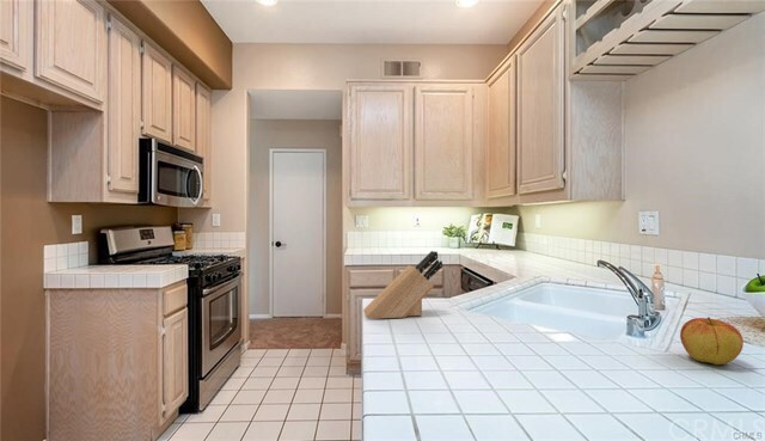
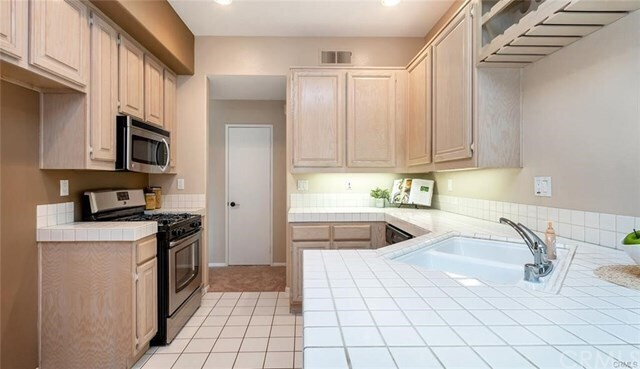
- apple (710, 338)
- knife block (403, 282)
